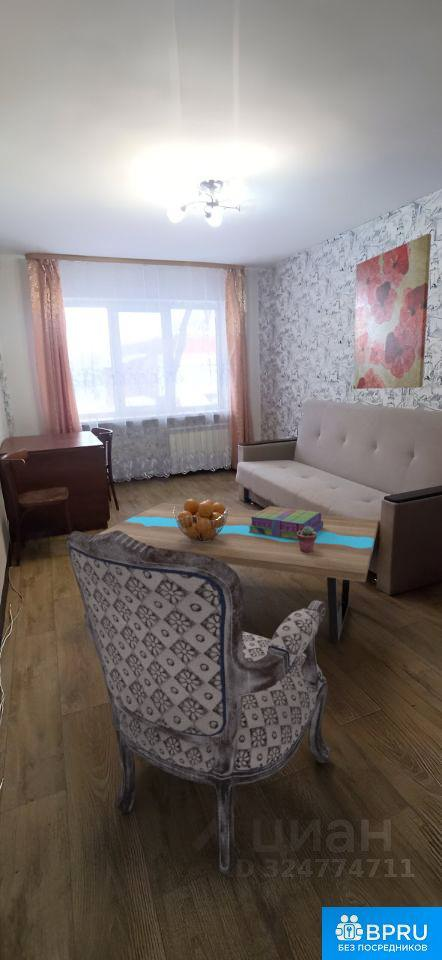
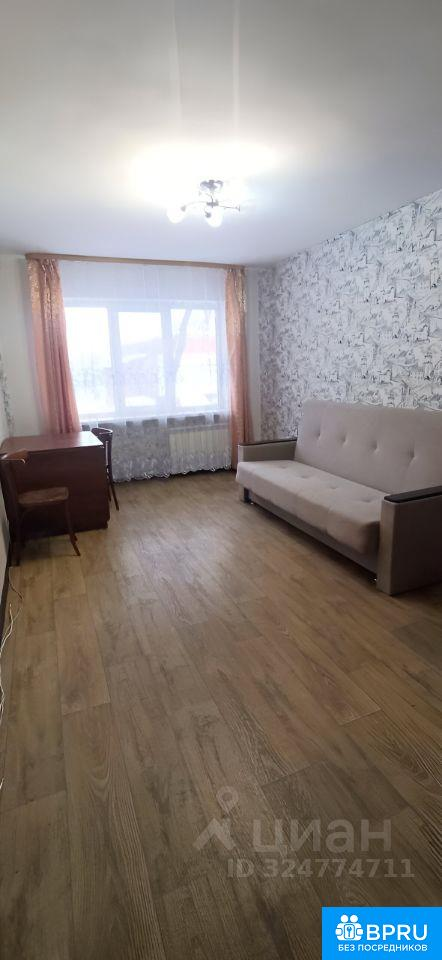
- fruit basket (201, 519)
- coffee table (239, 565)
- armchair (197, 656)
- wall art (387, 321)
- stack of books (286, 521)
- potted succulent (306, 538)
